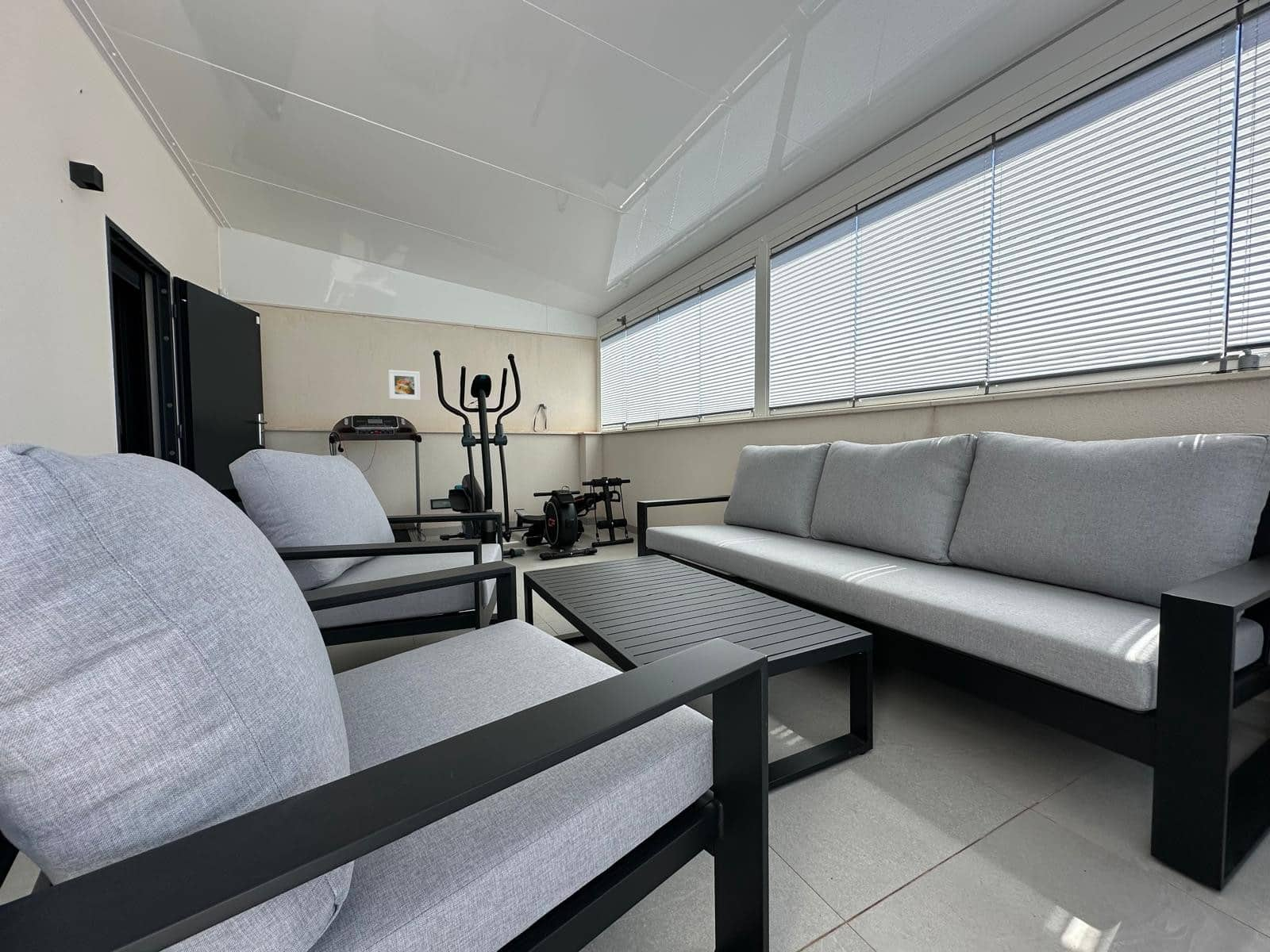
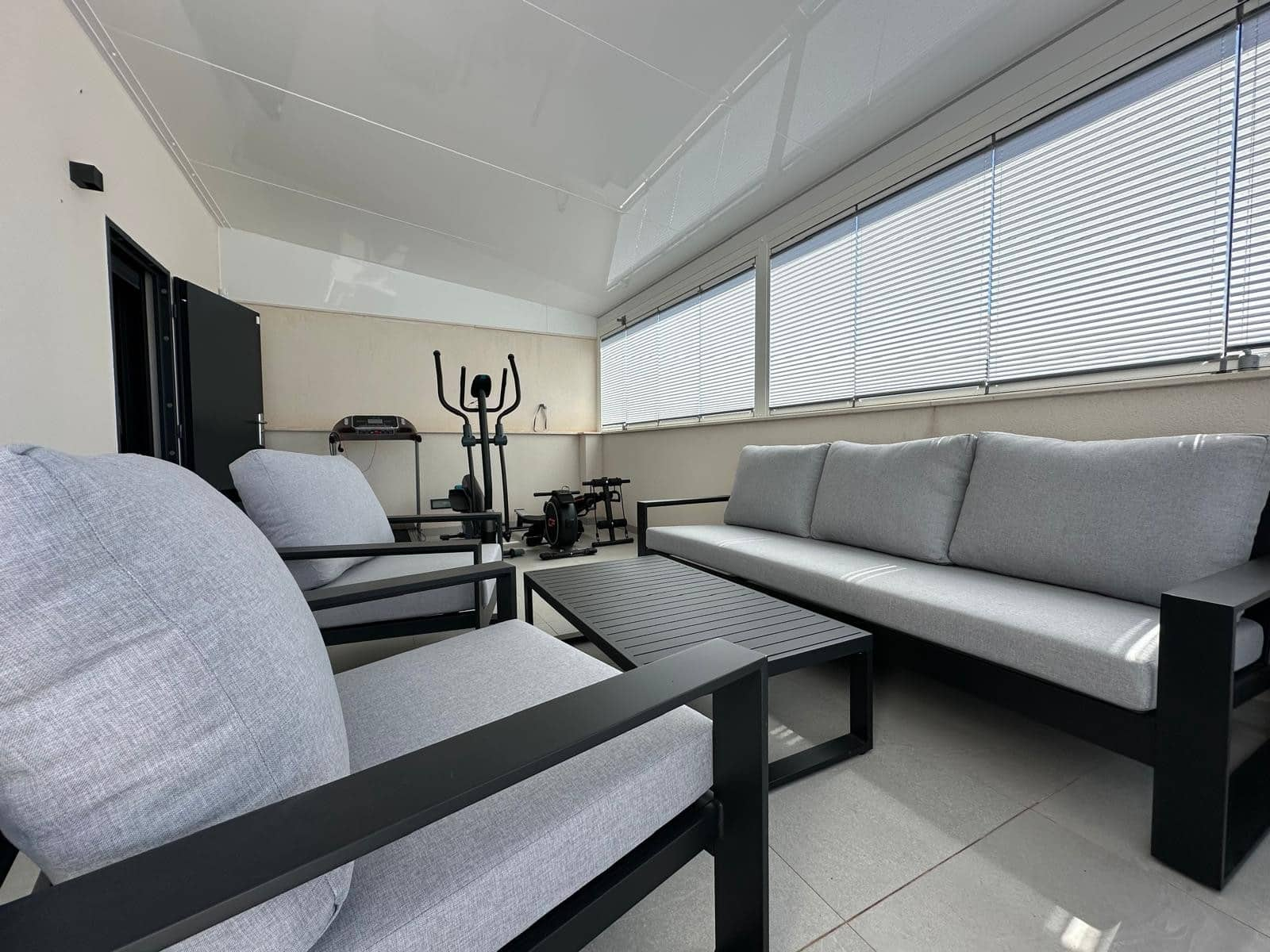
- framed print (404, 385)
